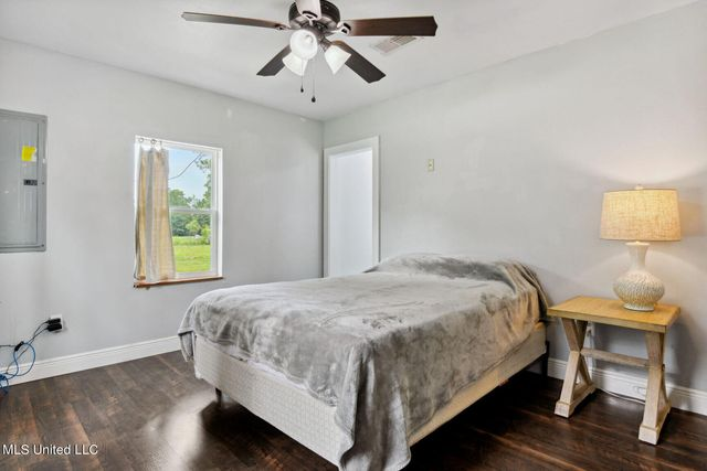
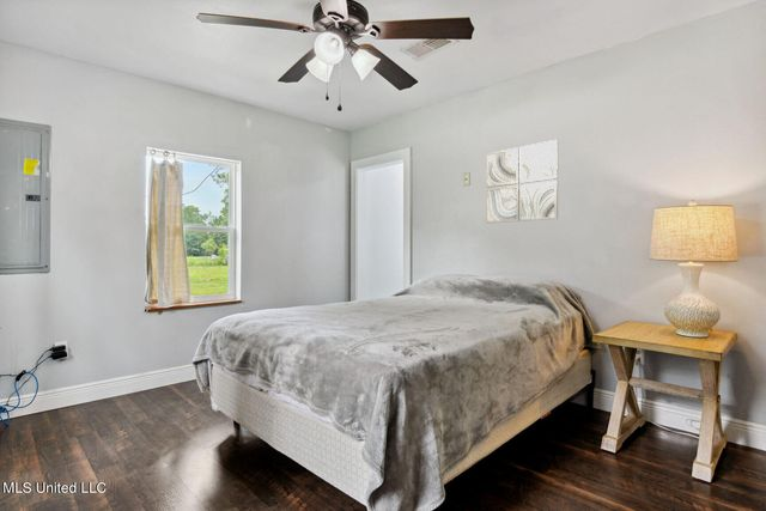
+ wall art (521, 184)
